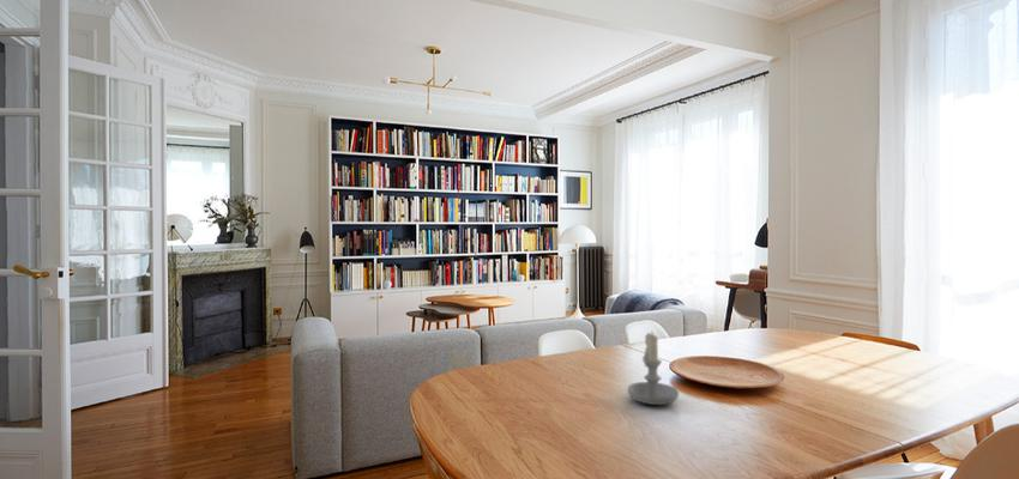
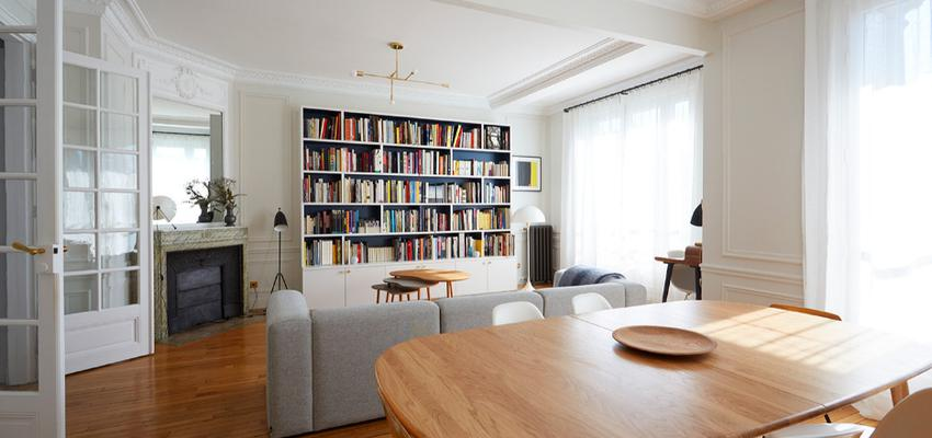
- candle (652, 365)
